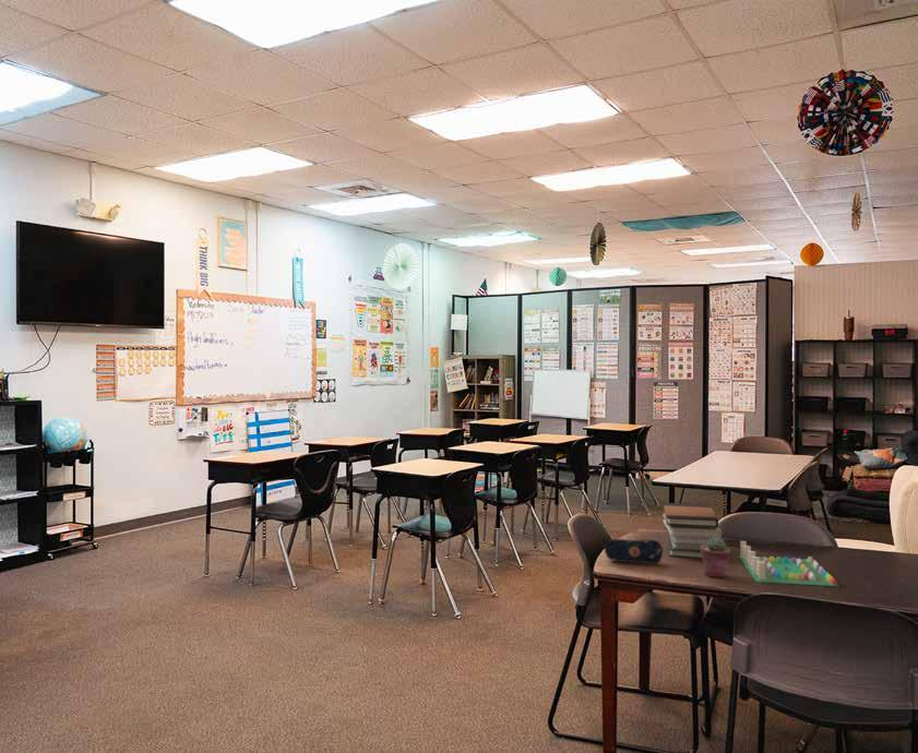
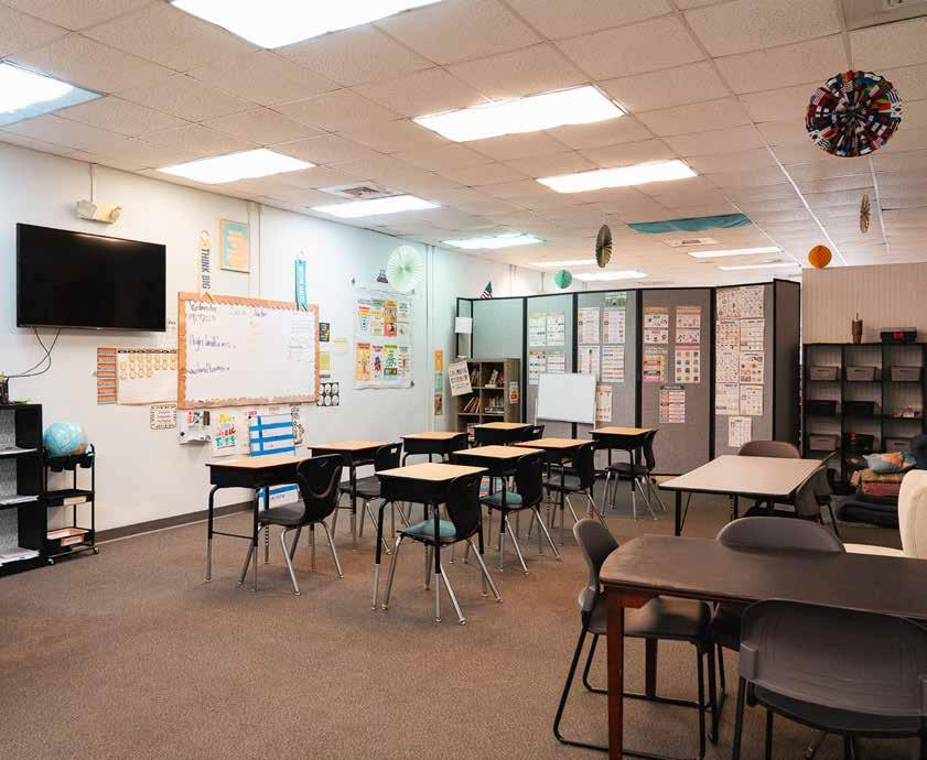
- book stack (690, 529)
- pencil case (633, 550)
- potted succulent (715, 555)
- board game (785, 561)
